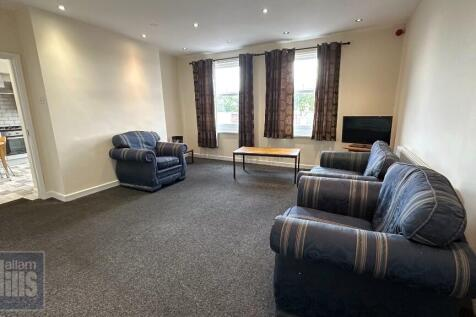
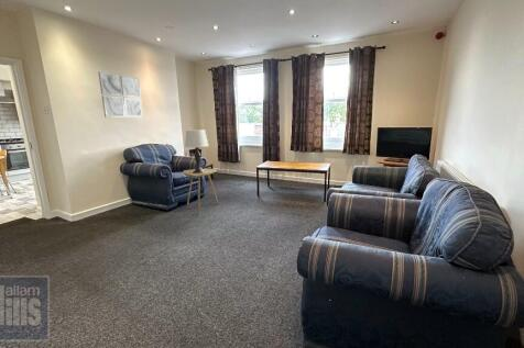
+ lamp (197, 150)
+ wall art (122, 96)
+ side table (198, 189)
